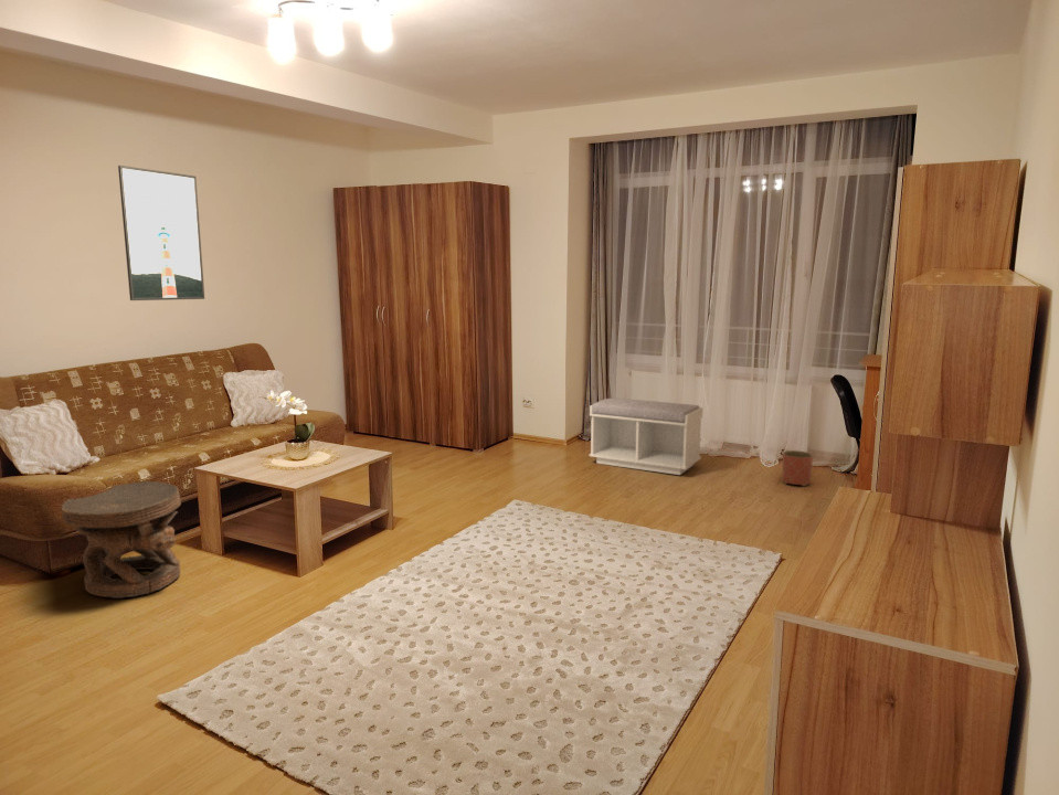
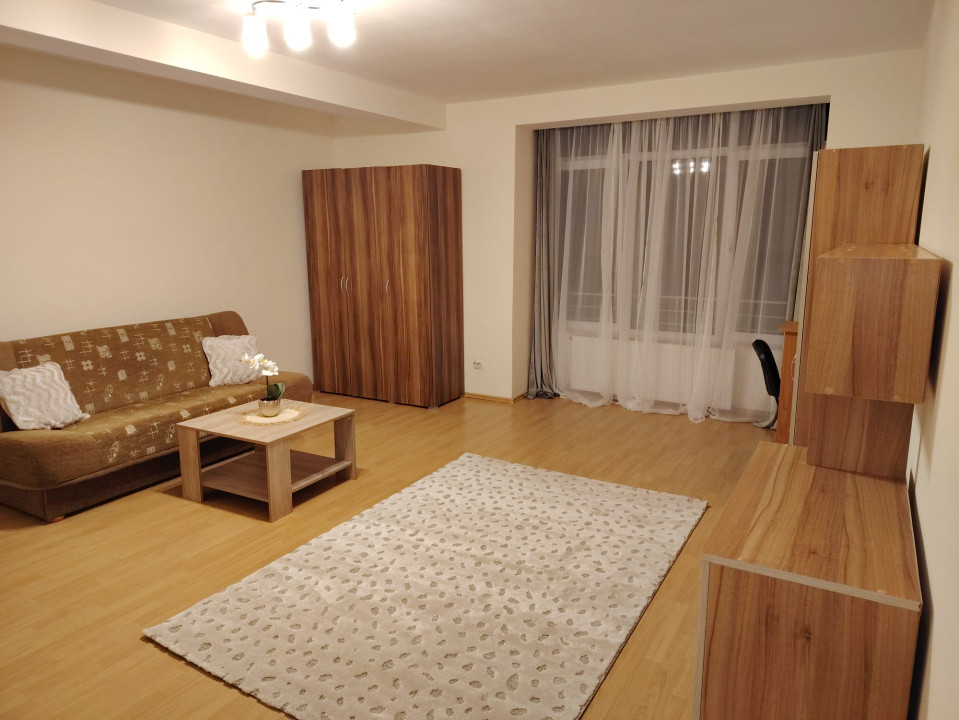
- planter (796, 468)
- carved stool (128, 537)
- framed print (163, 236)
- bench (645, 433)
